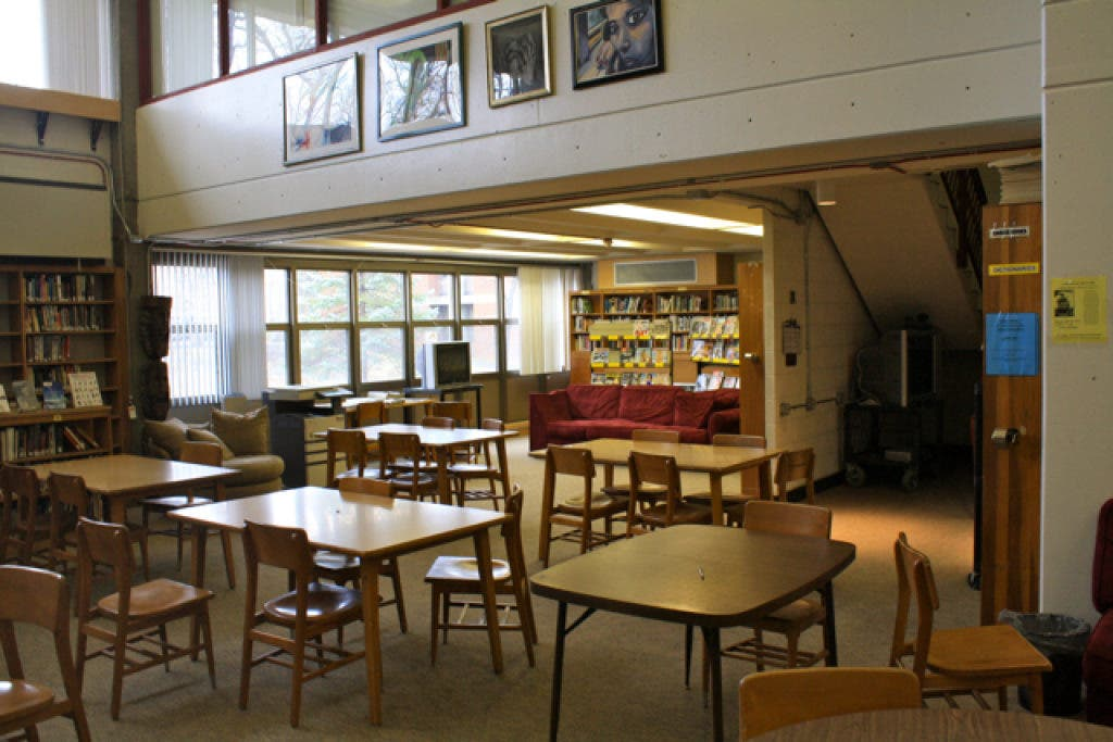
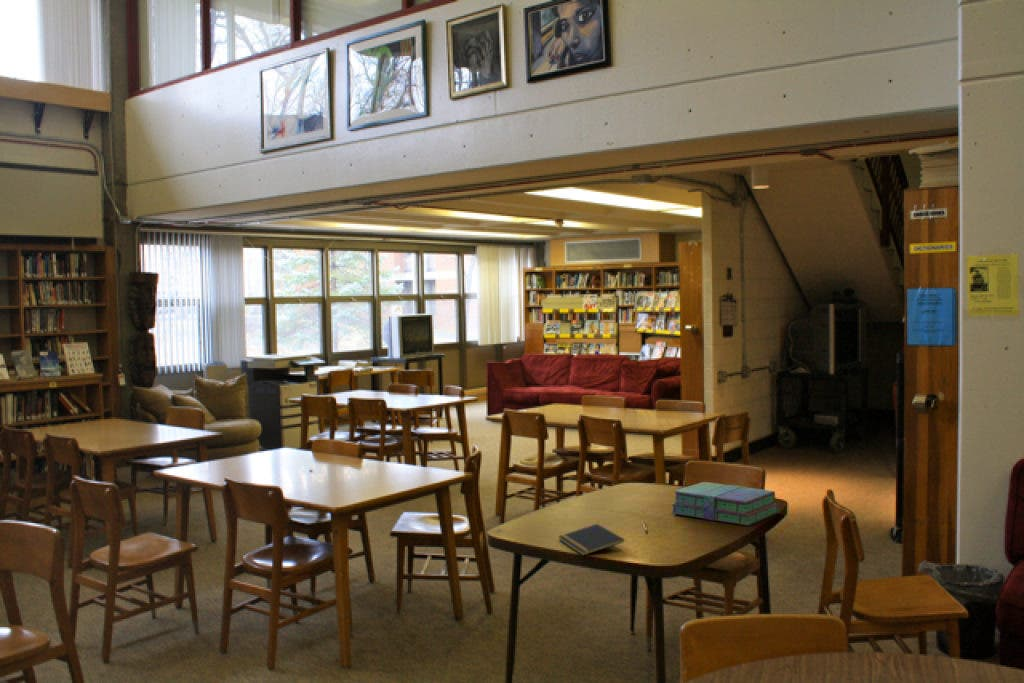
+ notepad (590, 539)
+ stack of books (724, 501)
